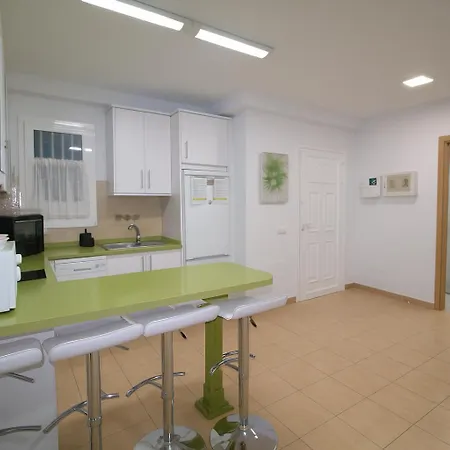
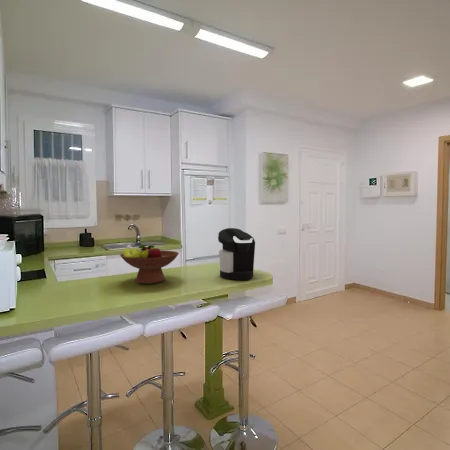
+ fruit bowl (150, 262)
+ coffee maker (237, 252)
